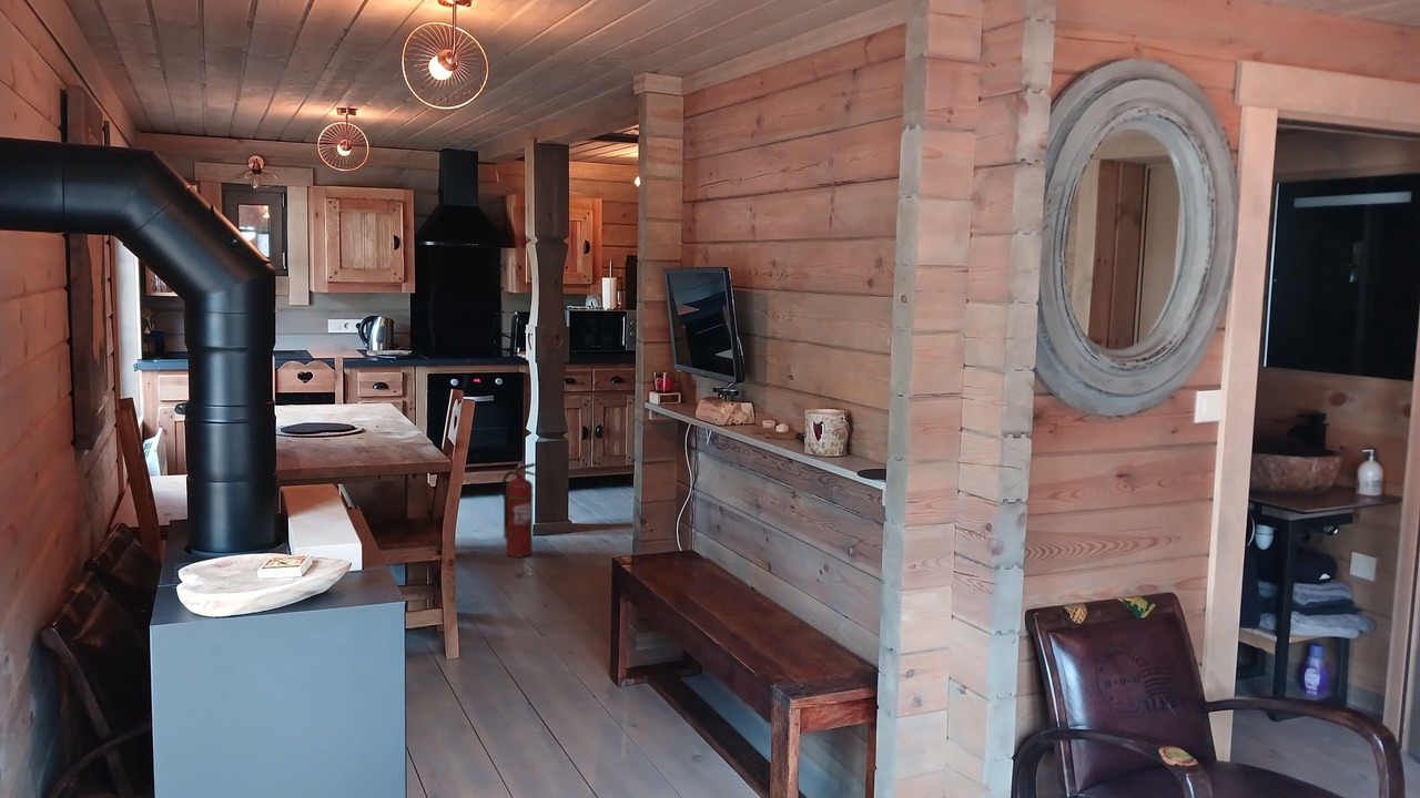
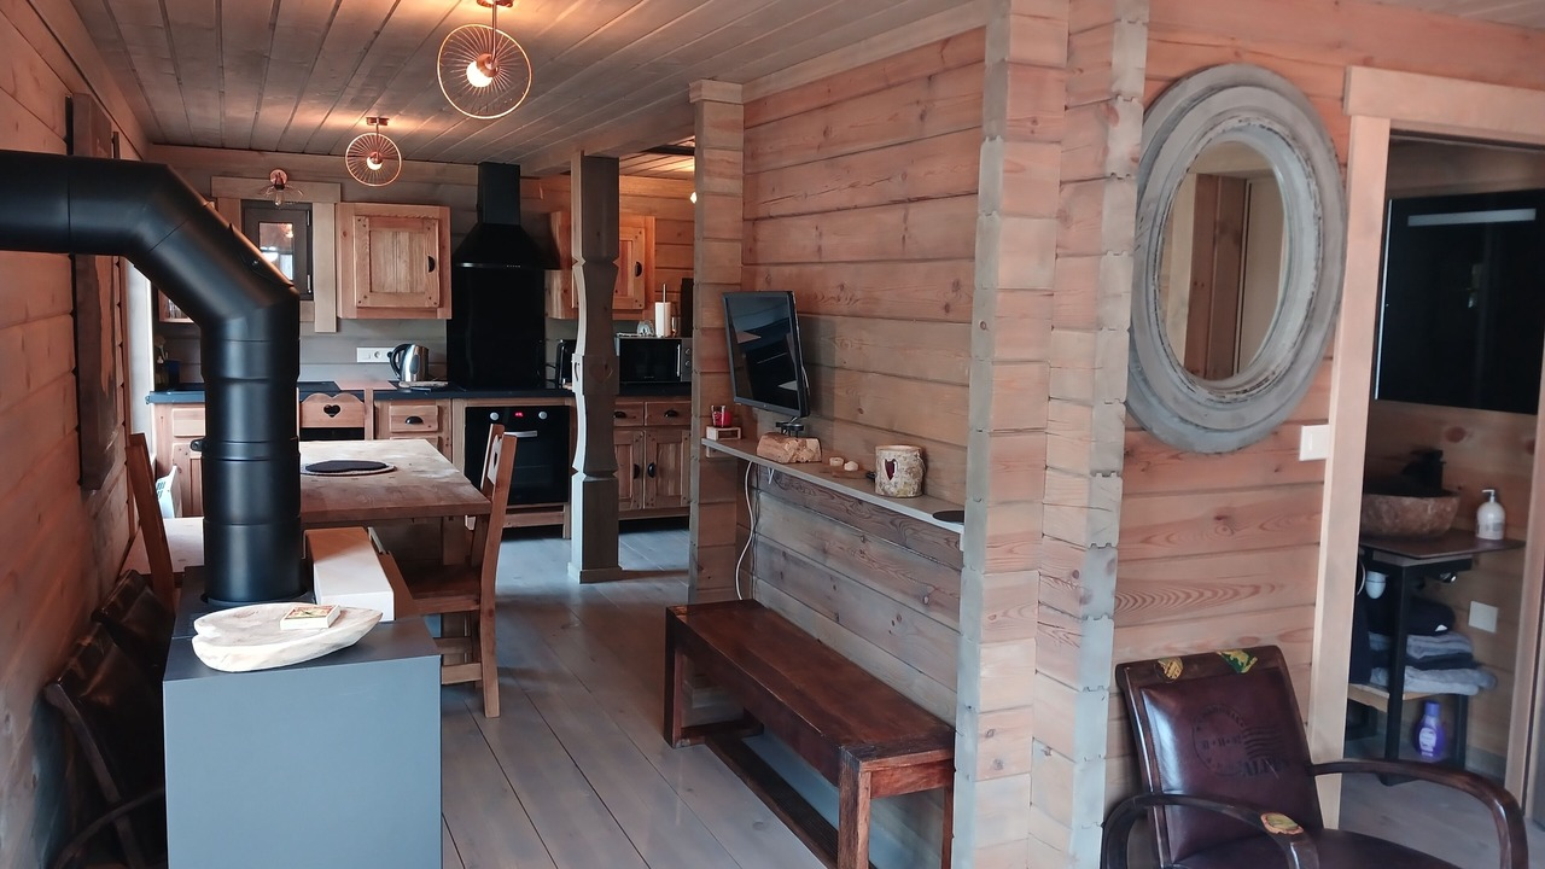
- fire extinguisher (518, 509)
